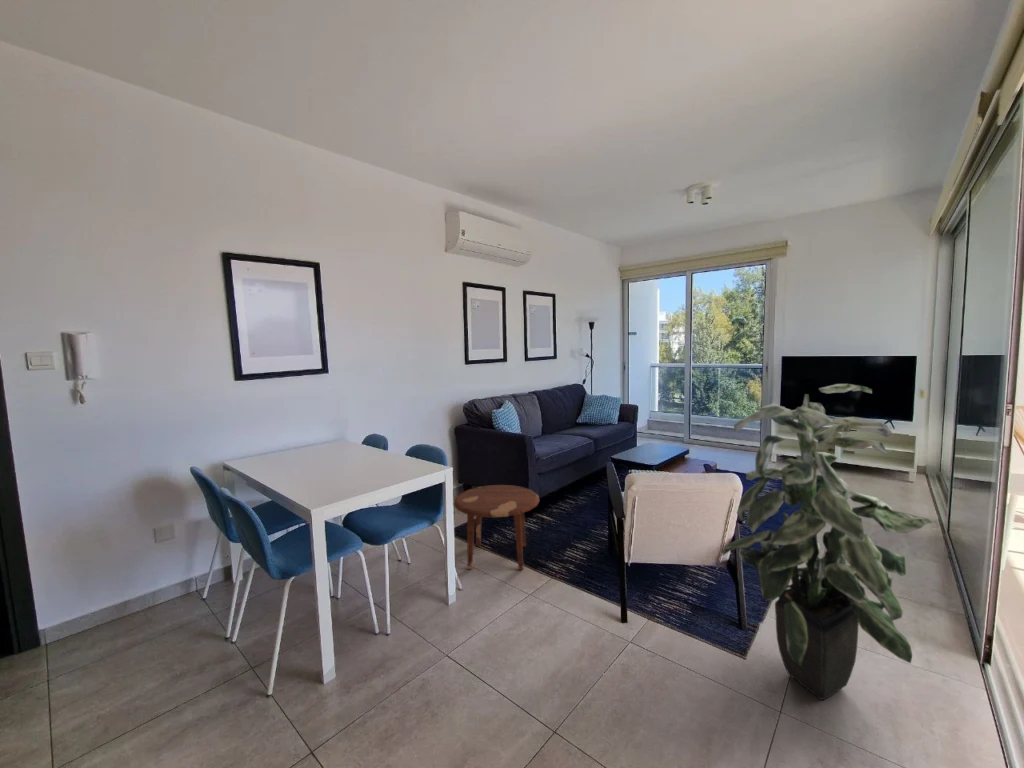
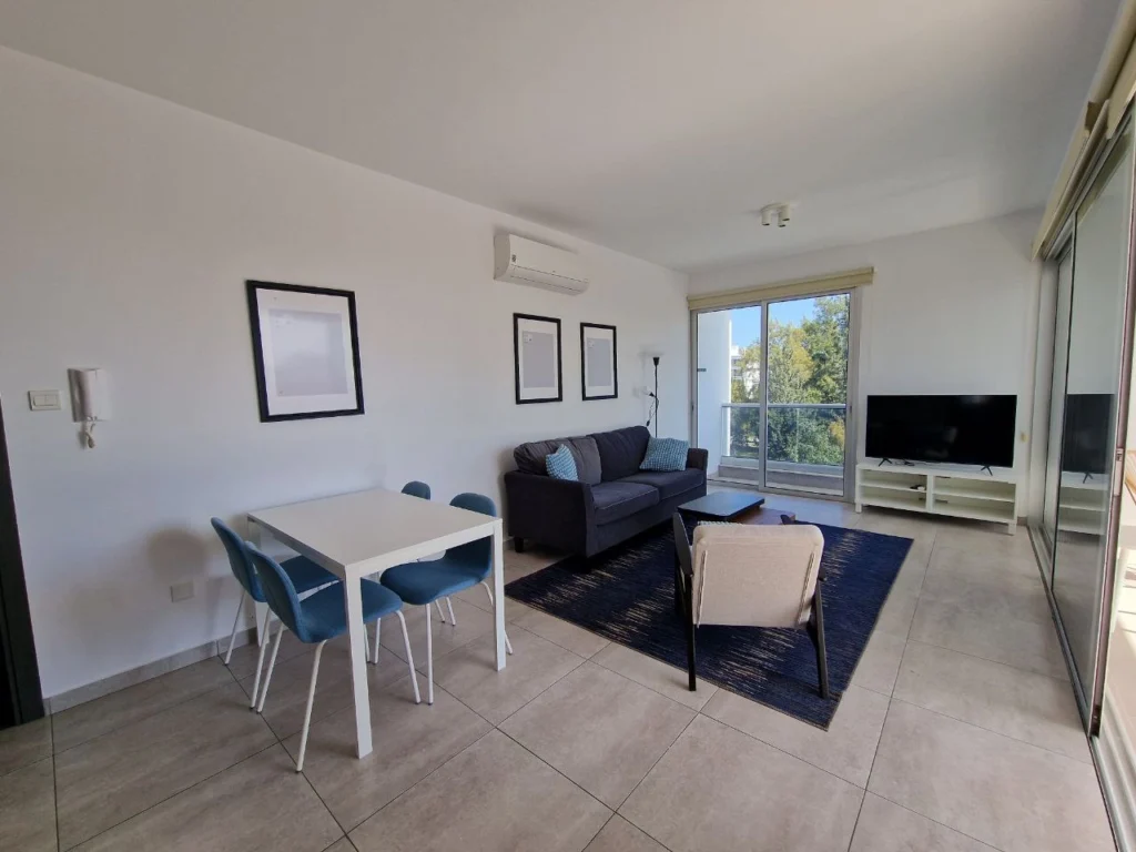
- indoor plant (823, 543)
- side table (497, 516)
